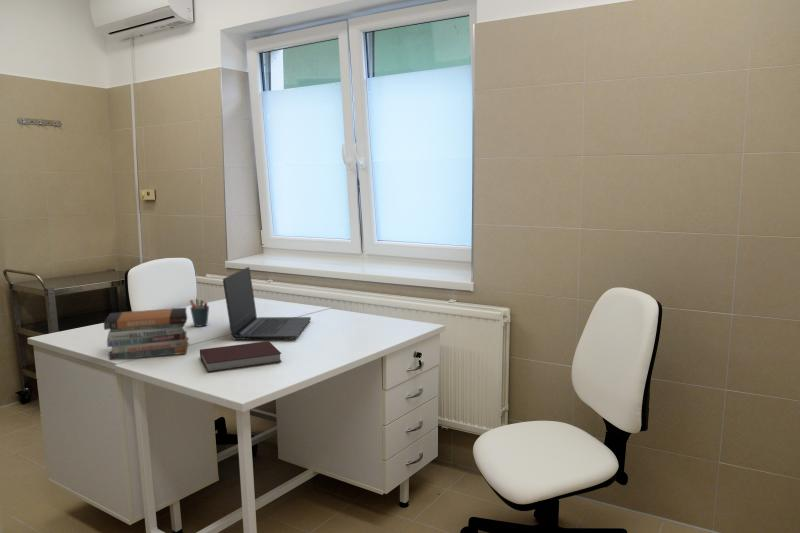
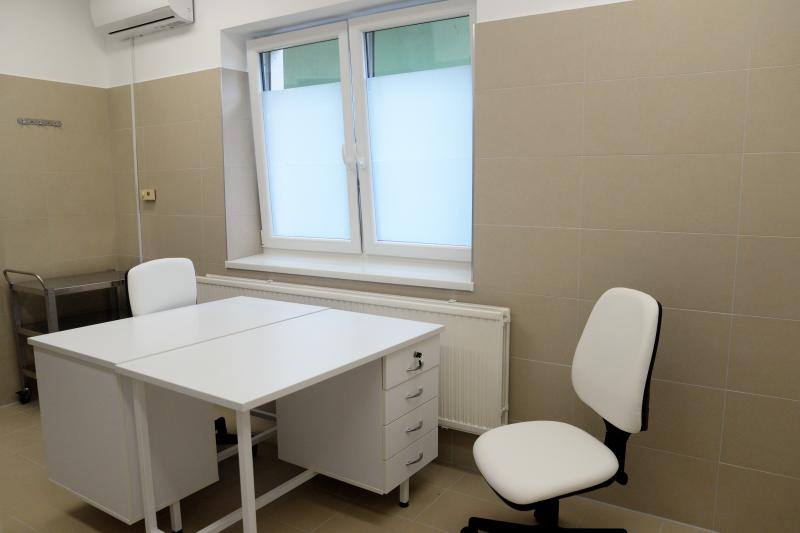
- book stack (148, 333)
- pen holder (199, 311)
- laptop (254, 301)
- notebook (240, 355)
